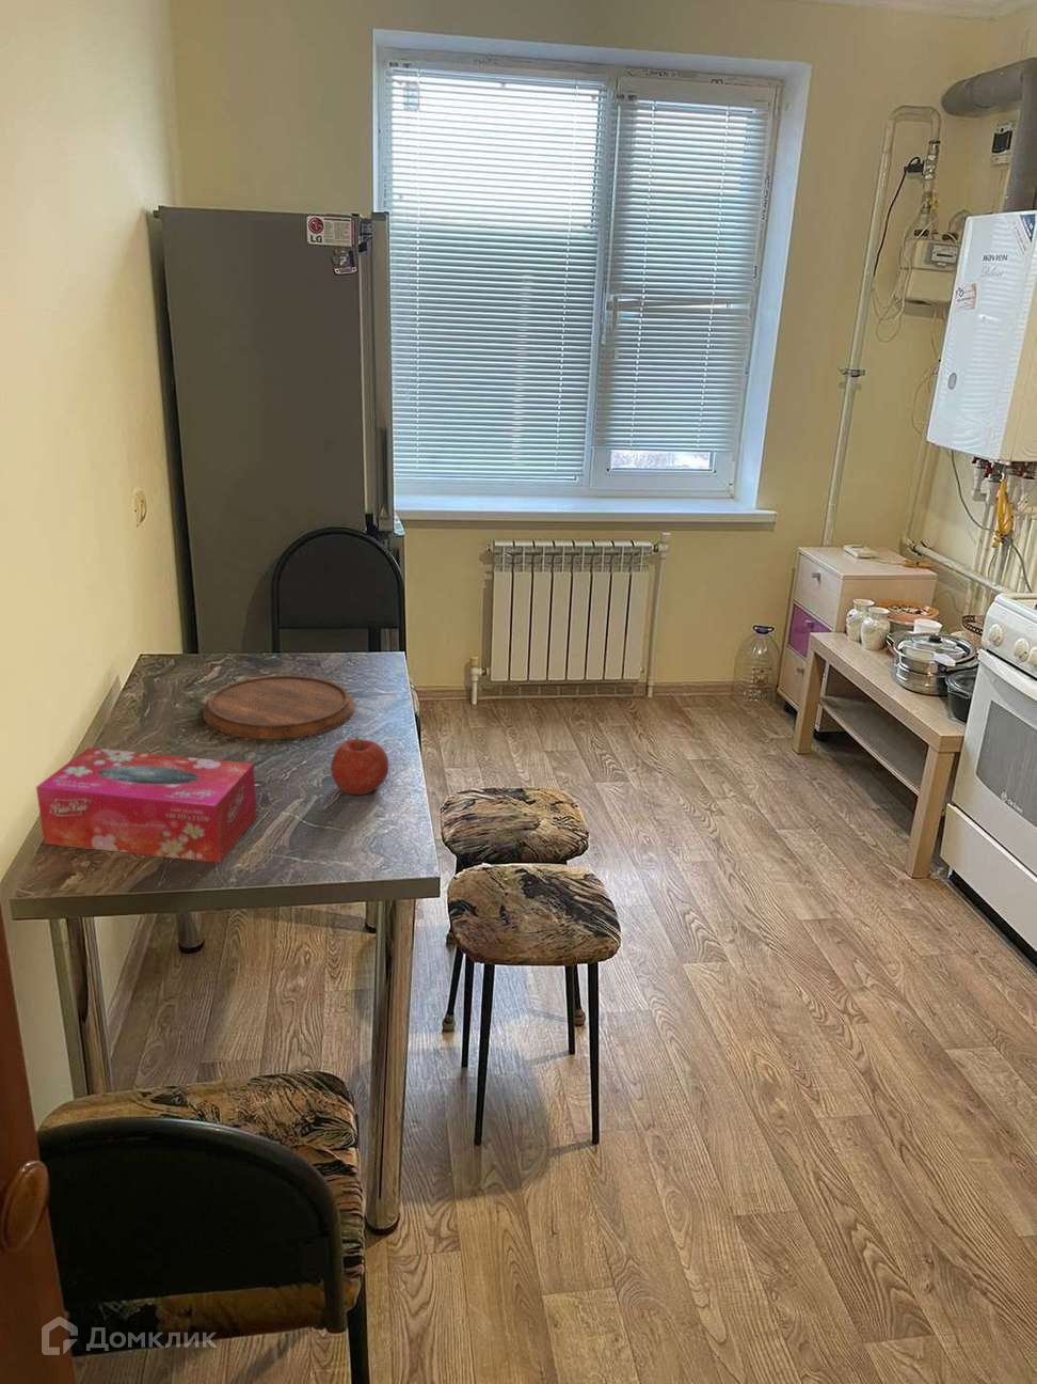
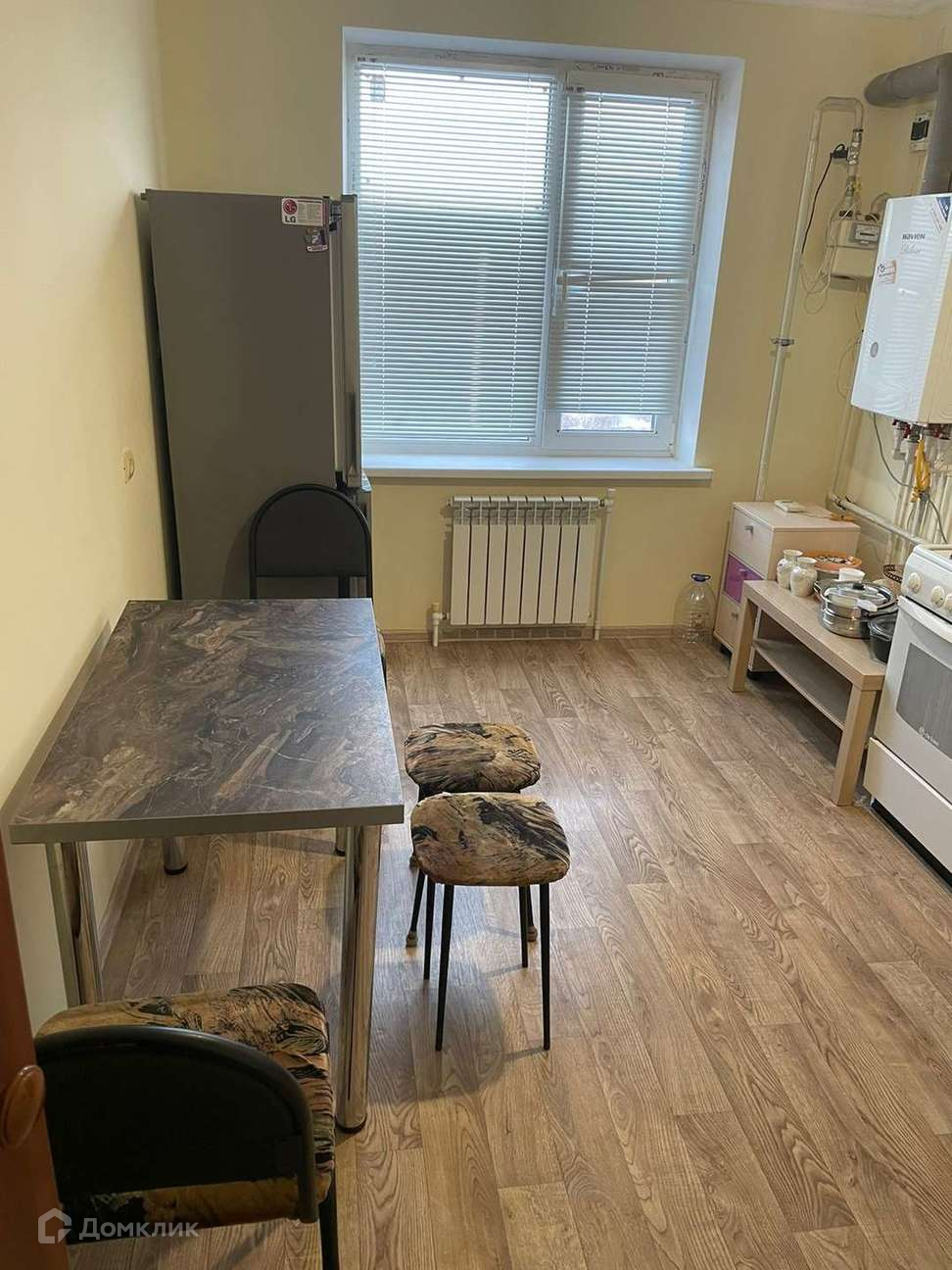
- tissue box (150, 802)
- fruit (358, 763)
- cutting board (280, 704)
